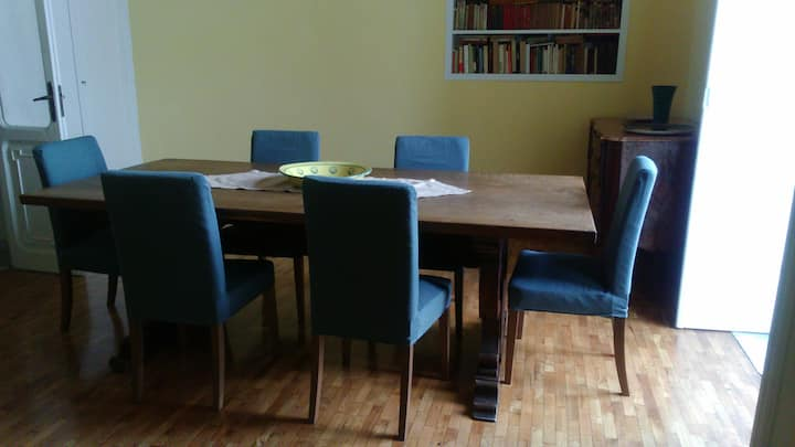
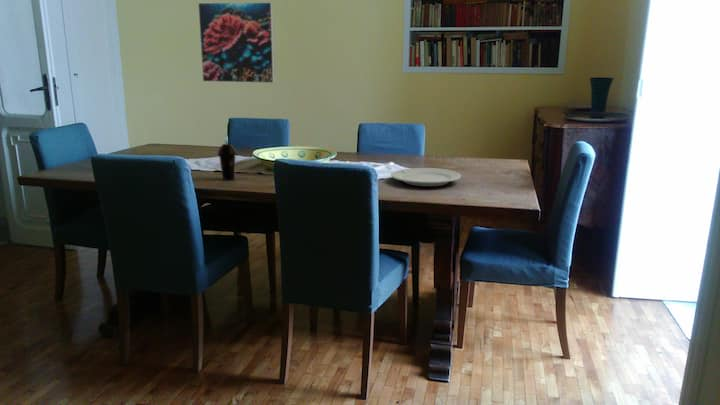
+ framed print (236, 43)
+ chinaware (425, 177)
+ cup (227, 158)
